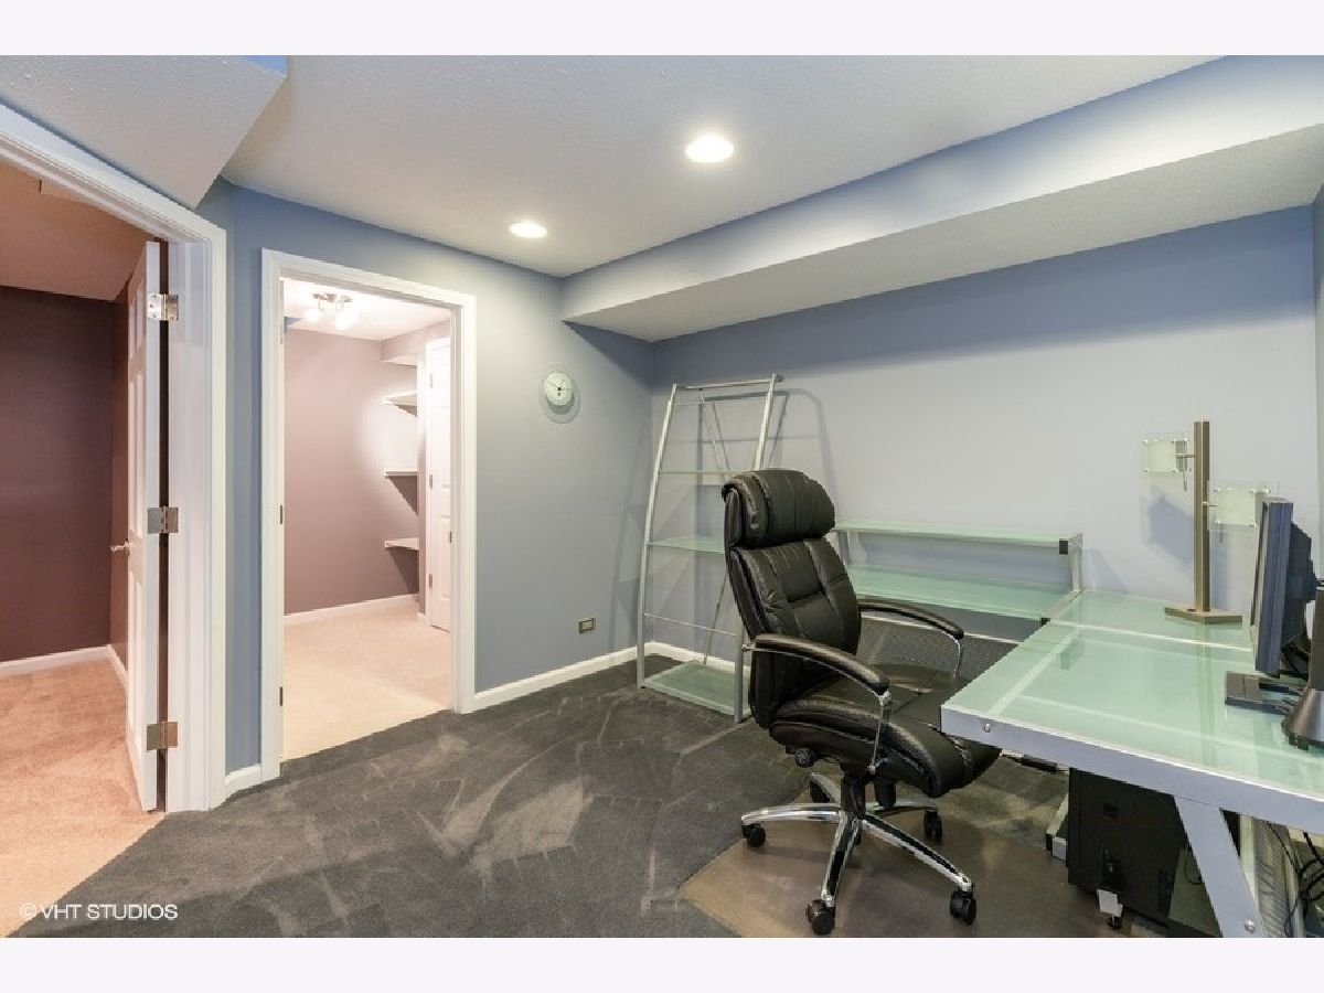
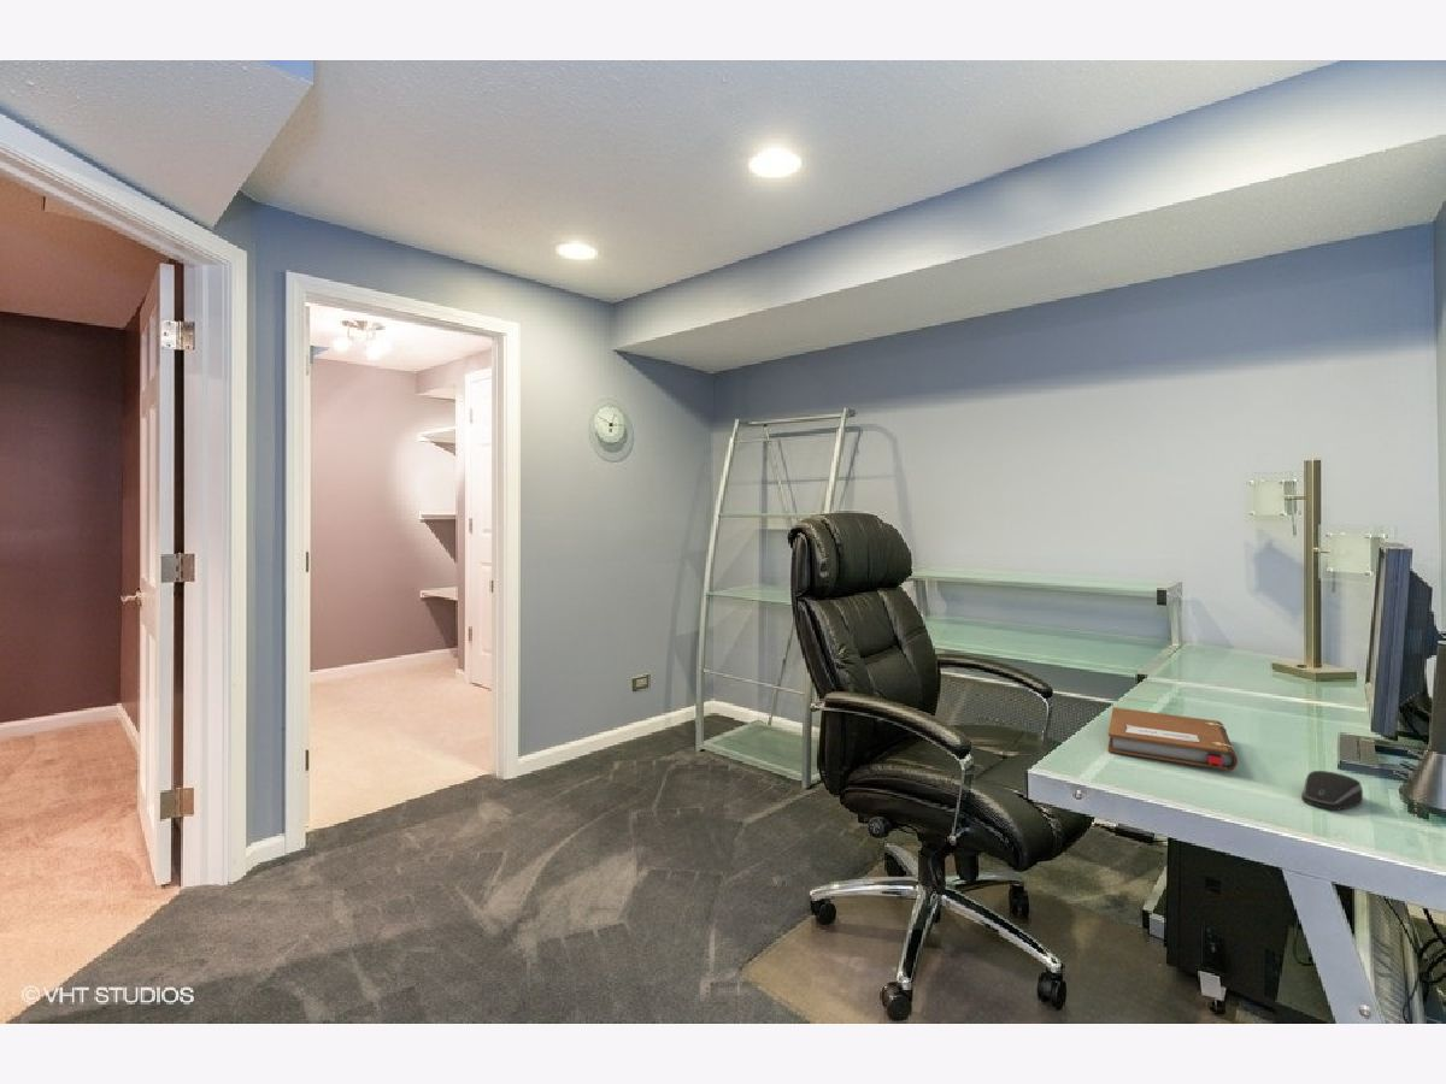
+ notebook (1168, 736)
+ computer mouse (1330, 787)
